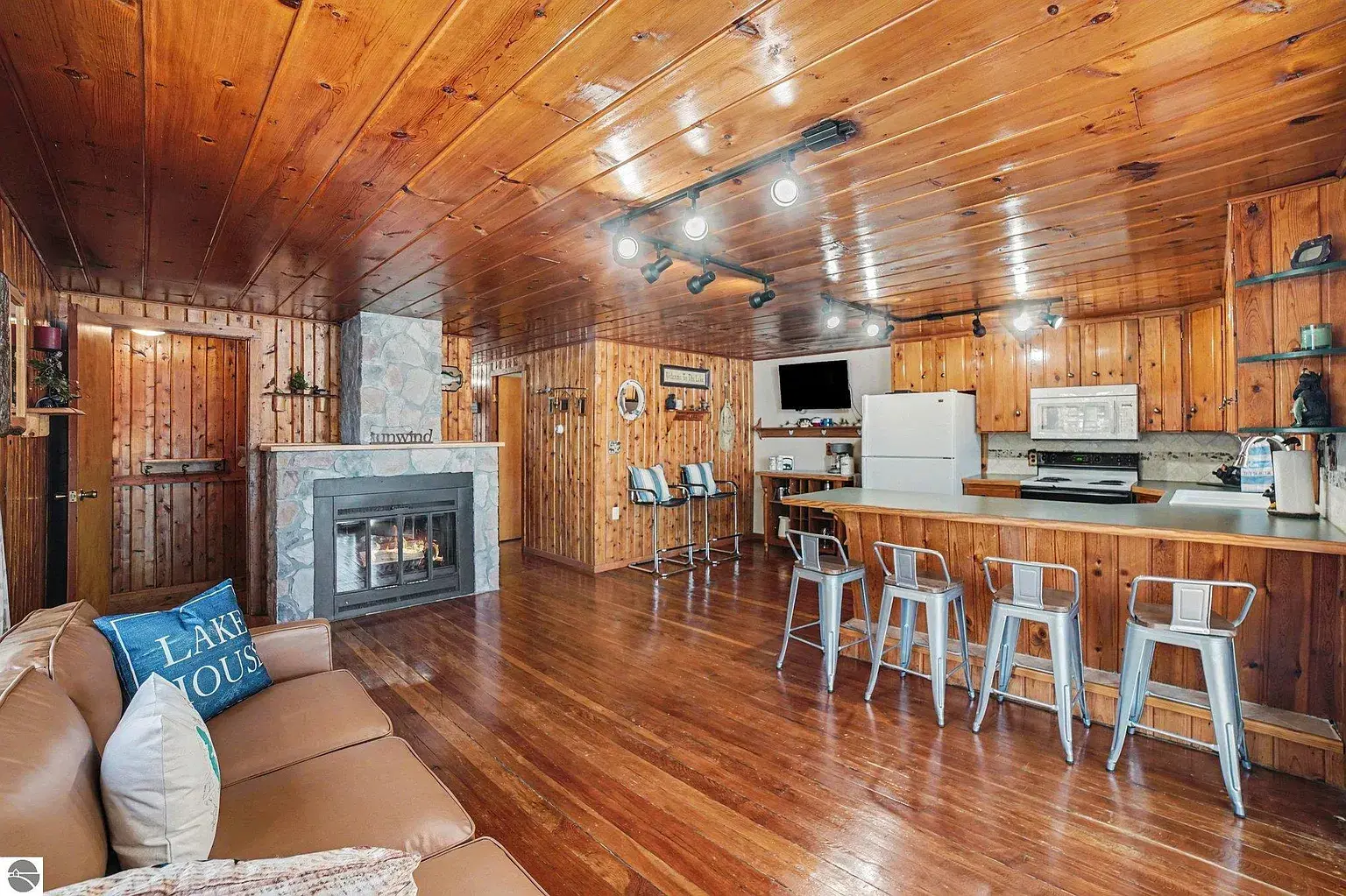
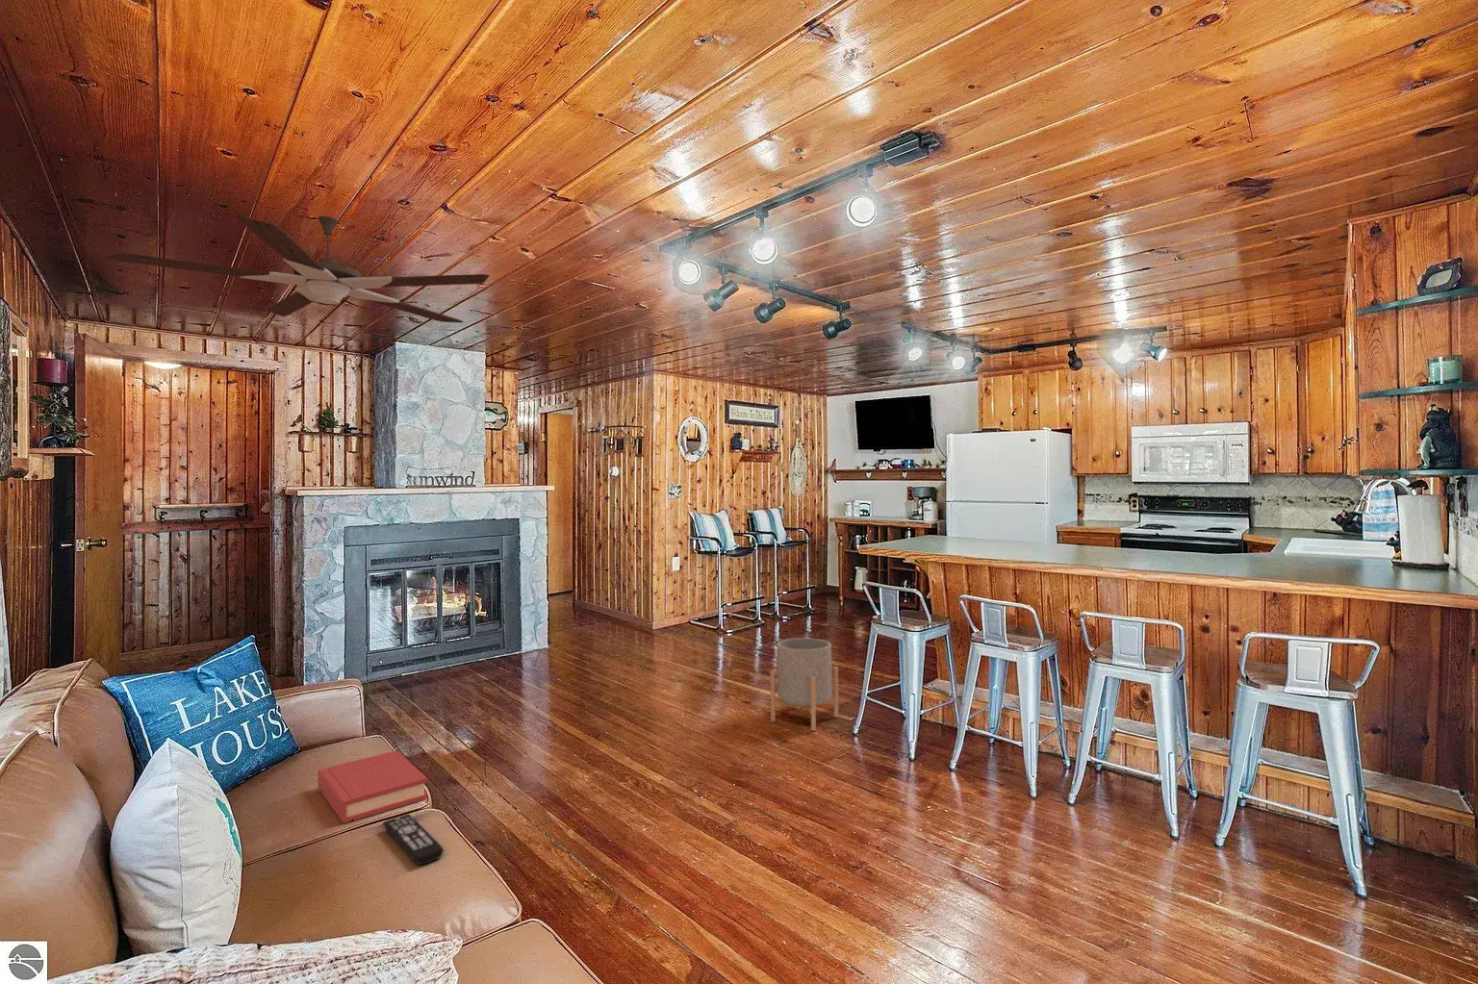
+ ceiling fan (312, 259)
+ remote control (412, 838)
+ hardback book (371, 784)
+ planter (805, 681)
